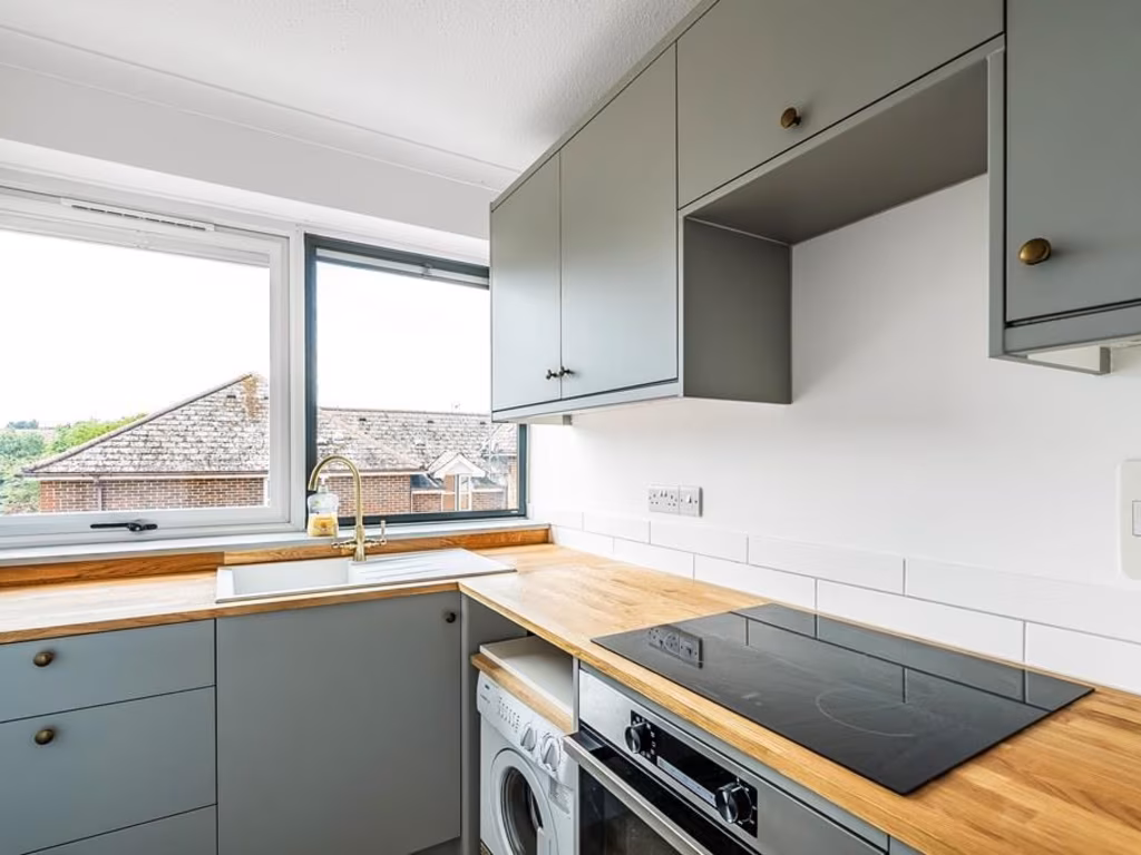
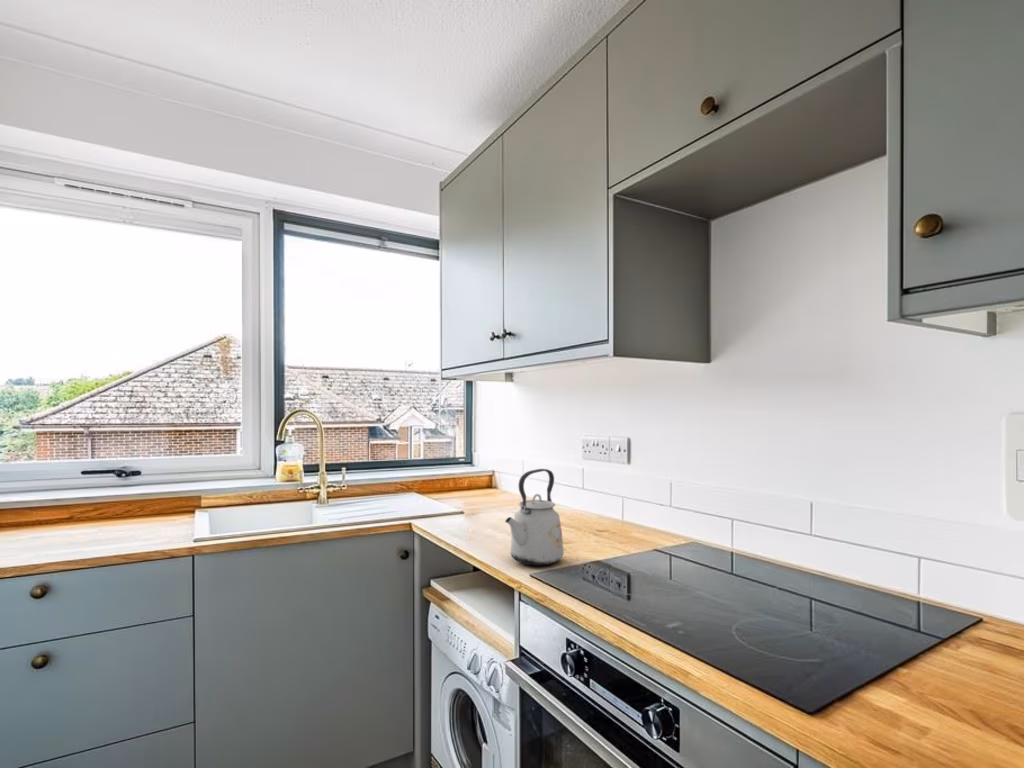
+ kettle (530, 516)
